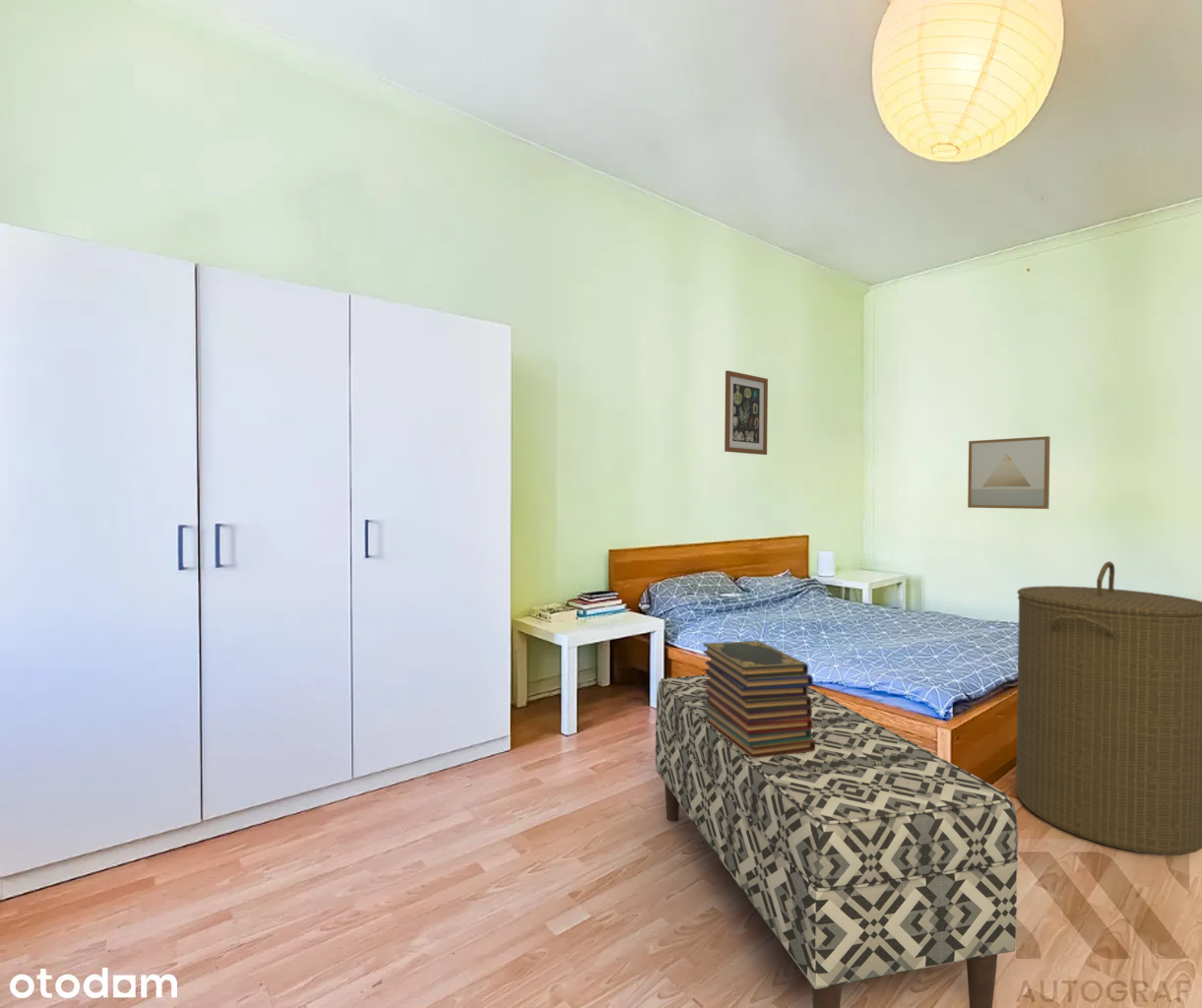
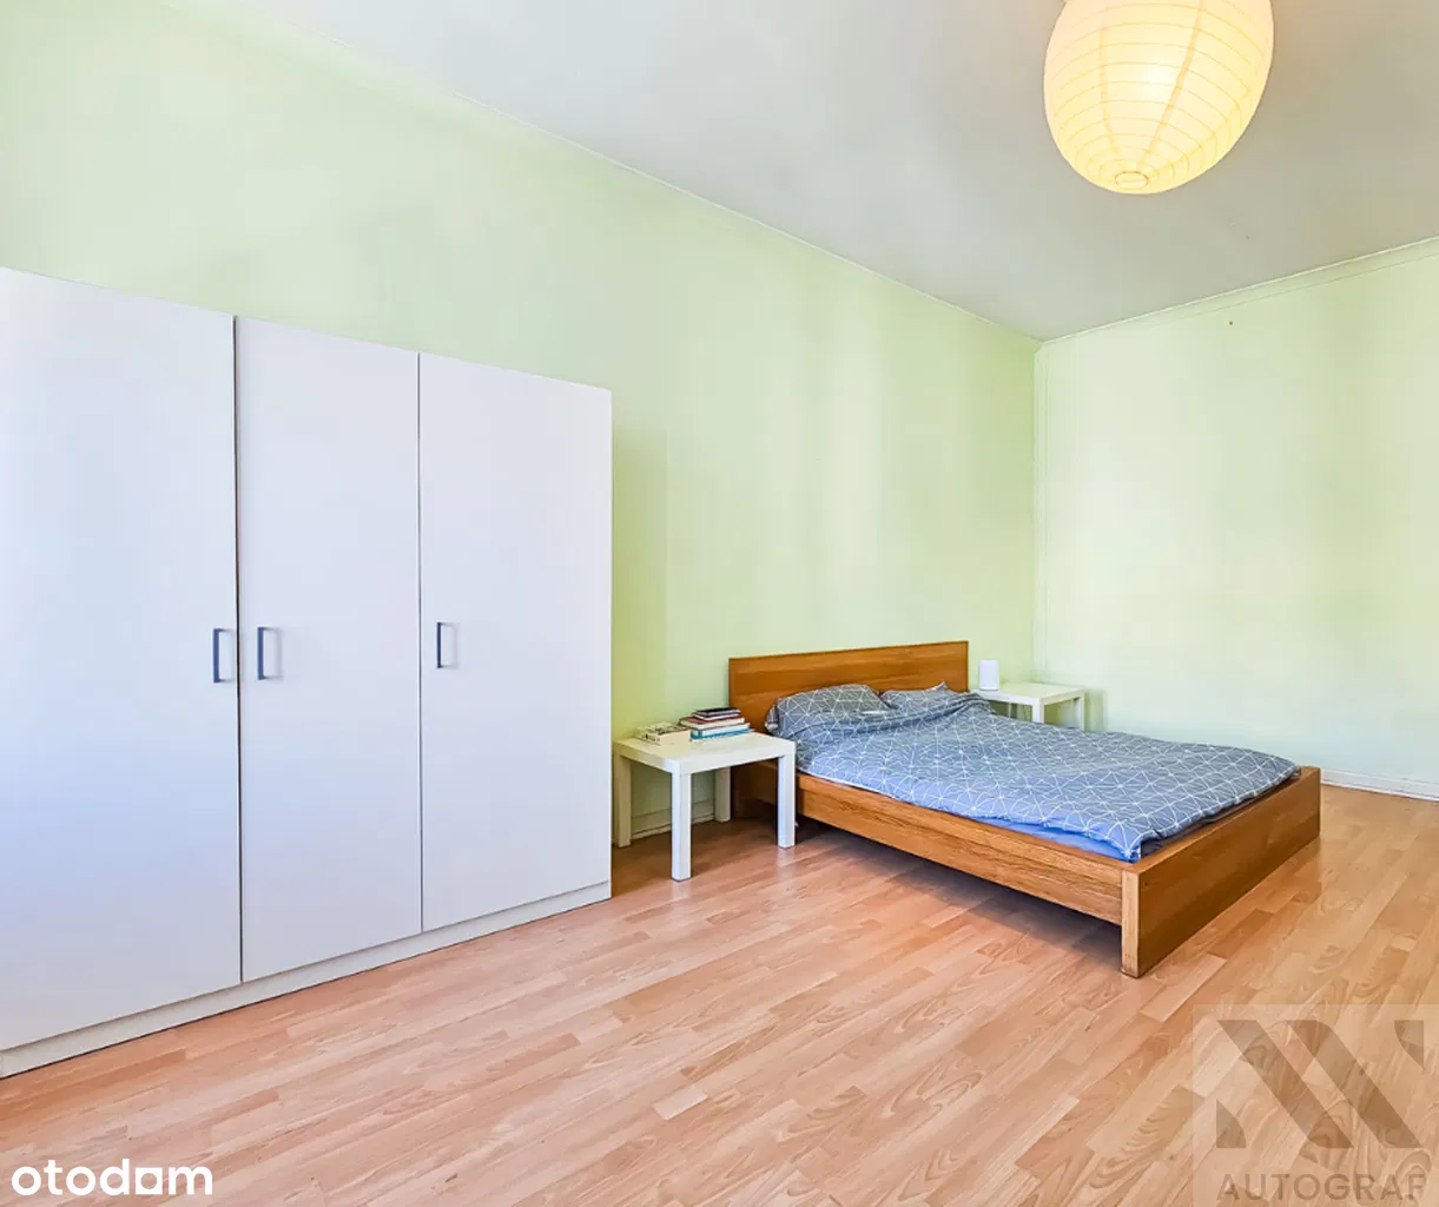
- wall art (1007, 473)
- bench (791, 807)
- wall art (746, 413)
- book stack (753, 693)
- laundry hamper (1107, 687)
